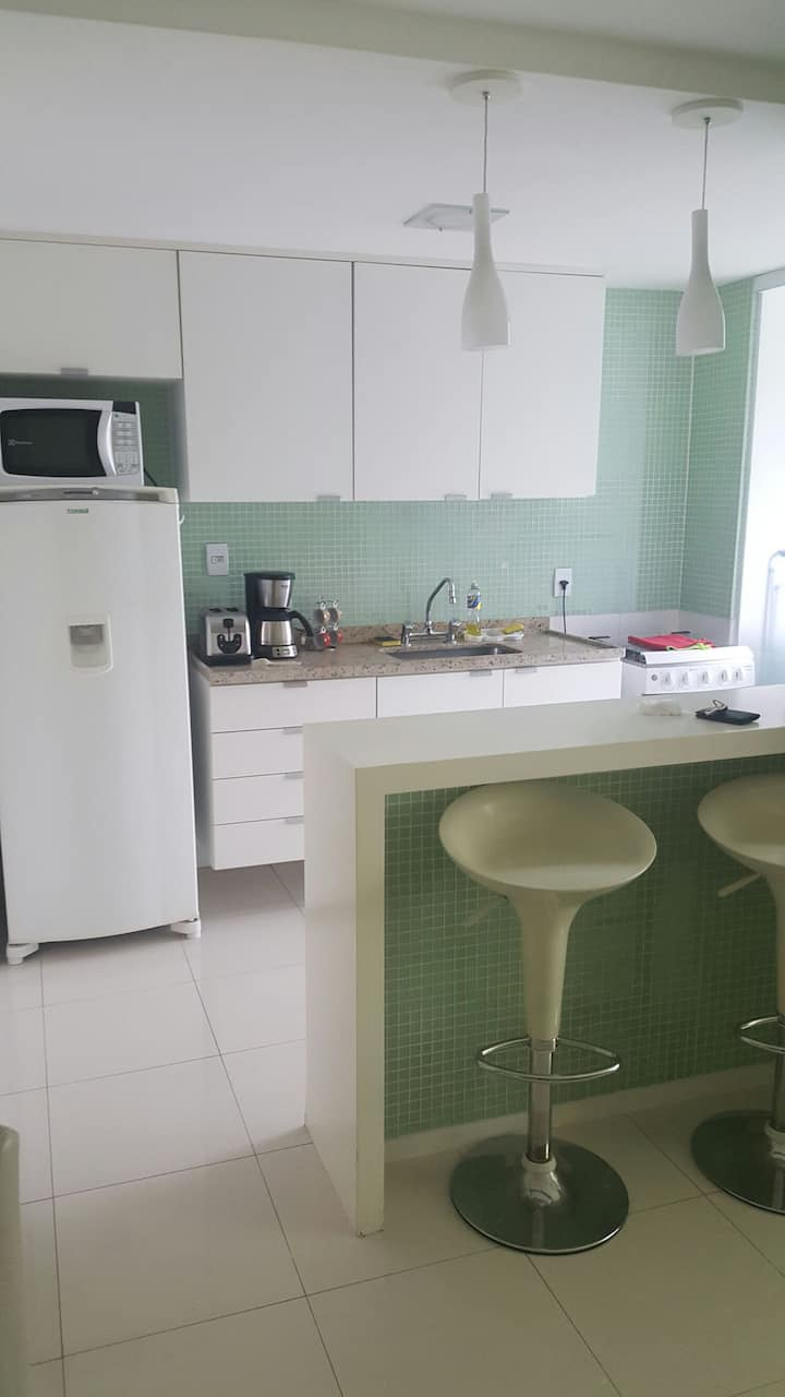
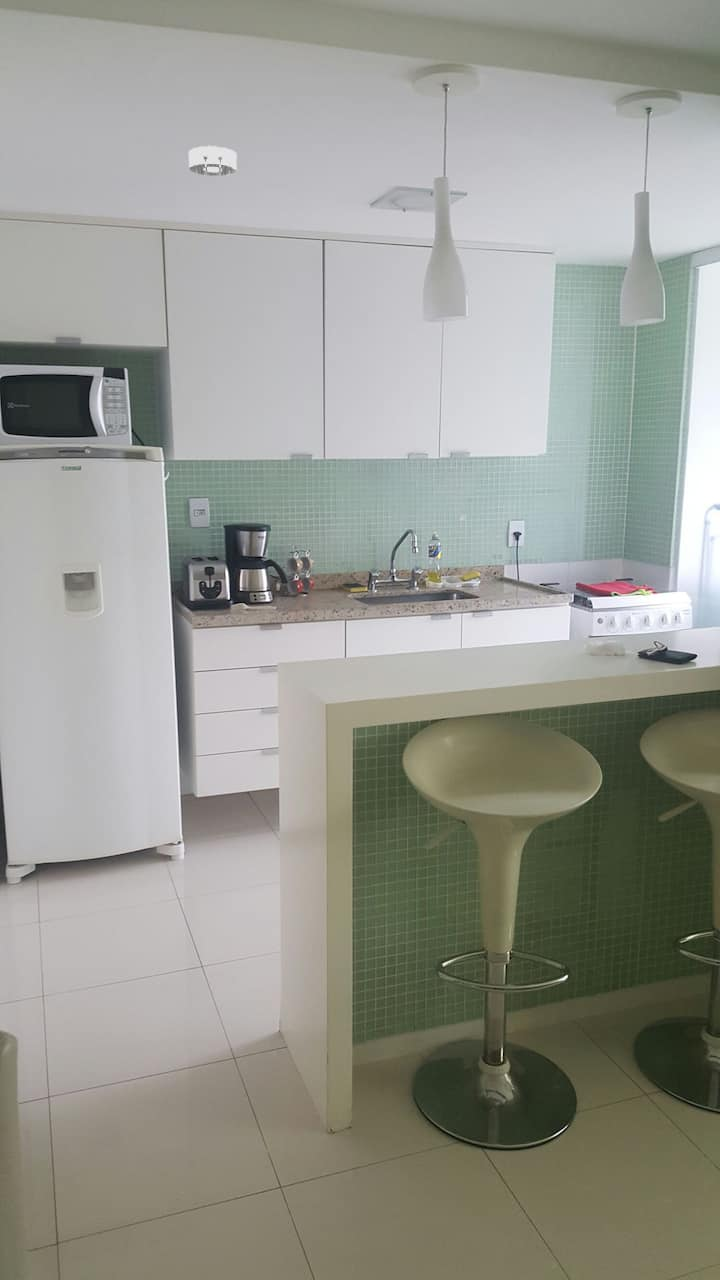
+ smoke detector (212, 160)
